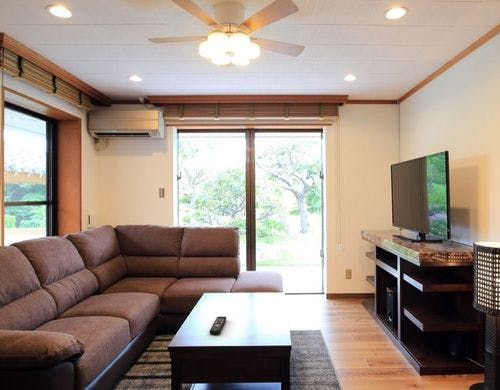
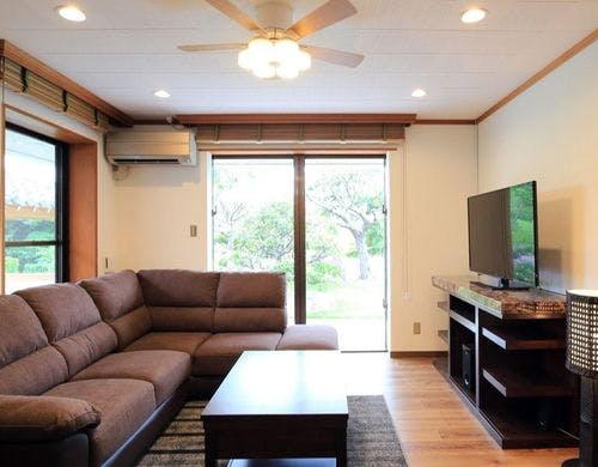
- remote control (218, 325)
